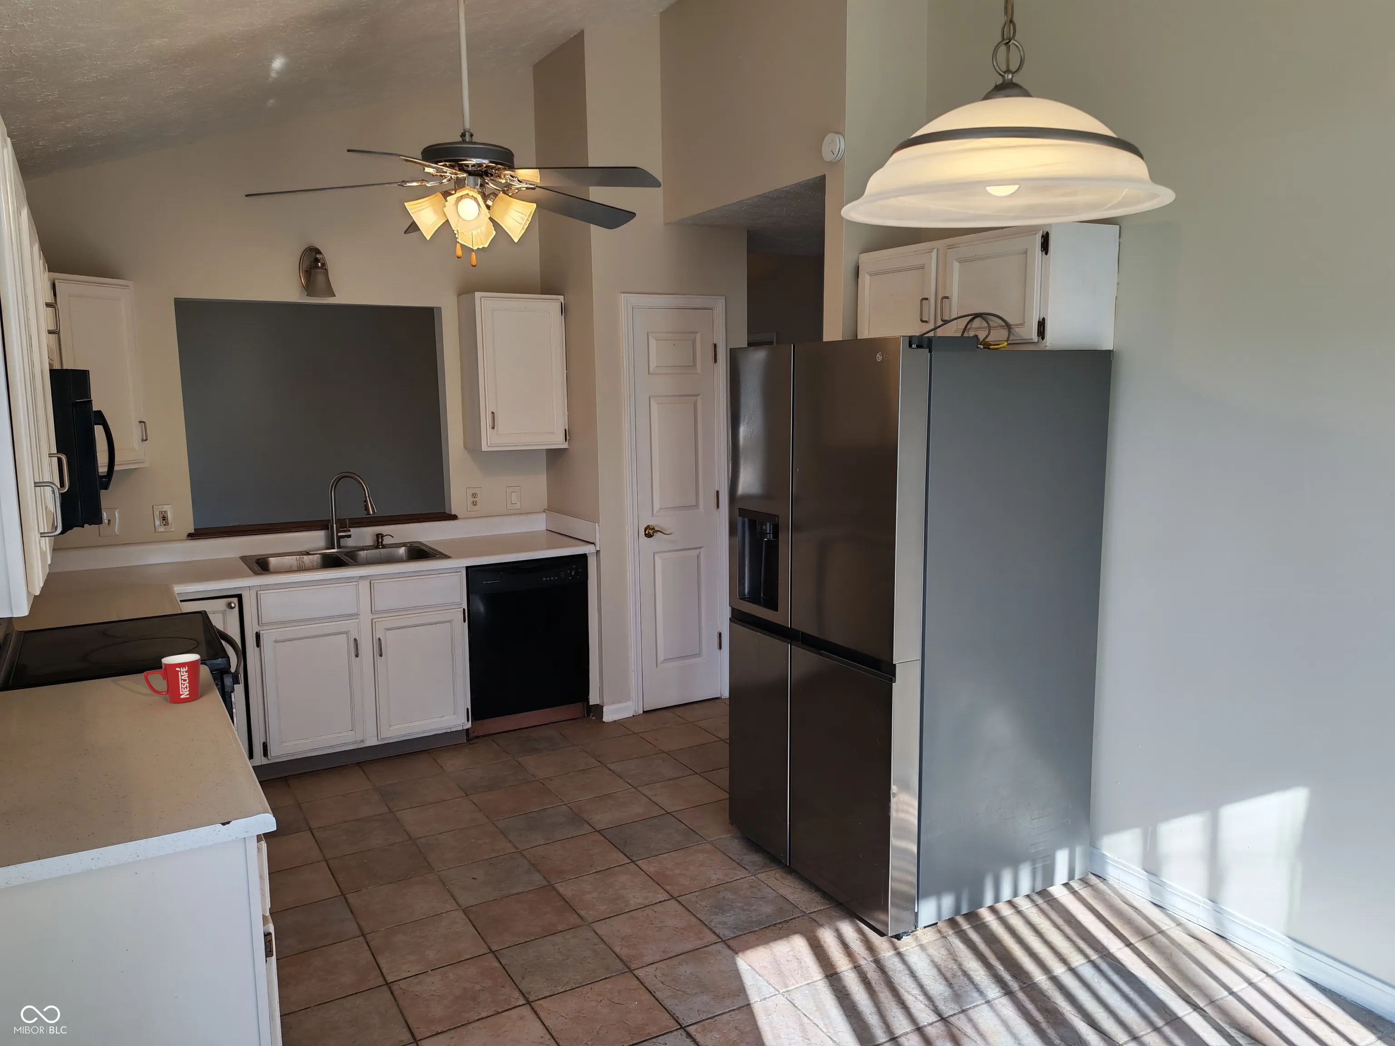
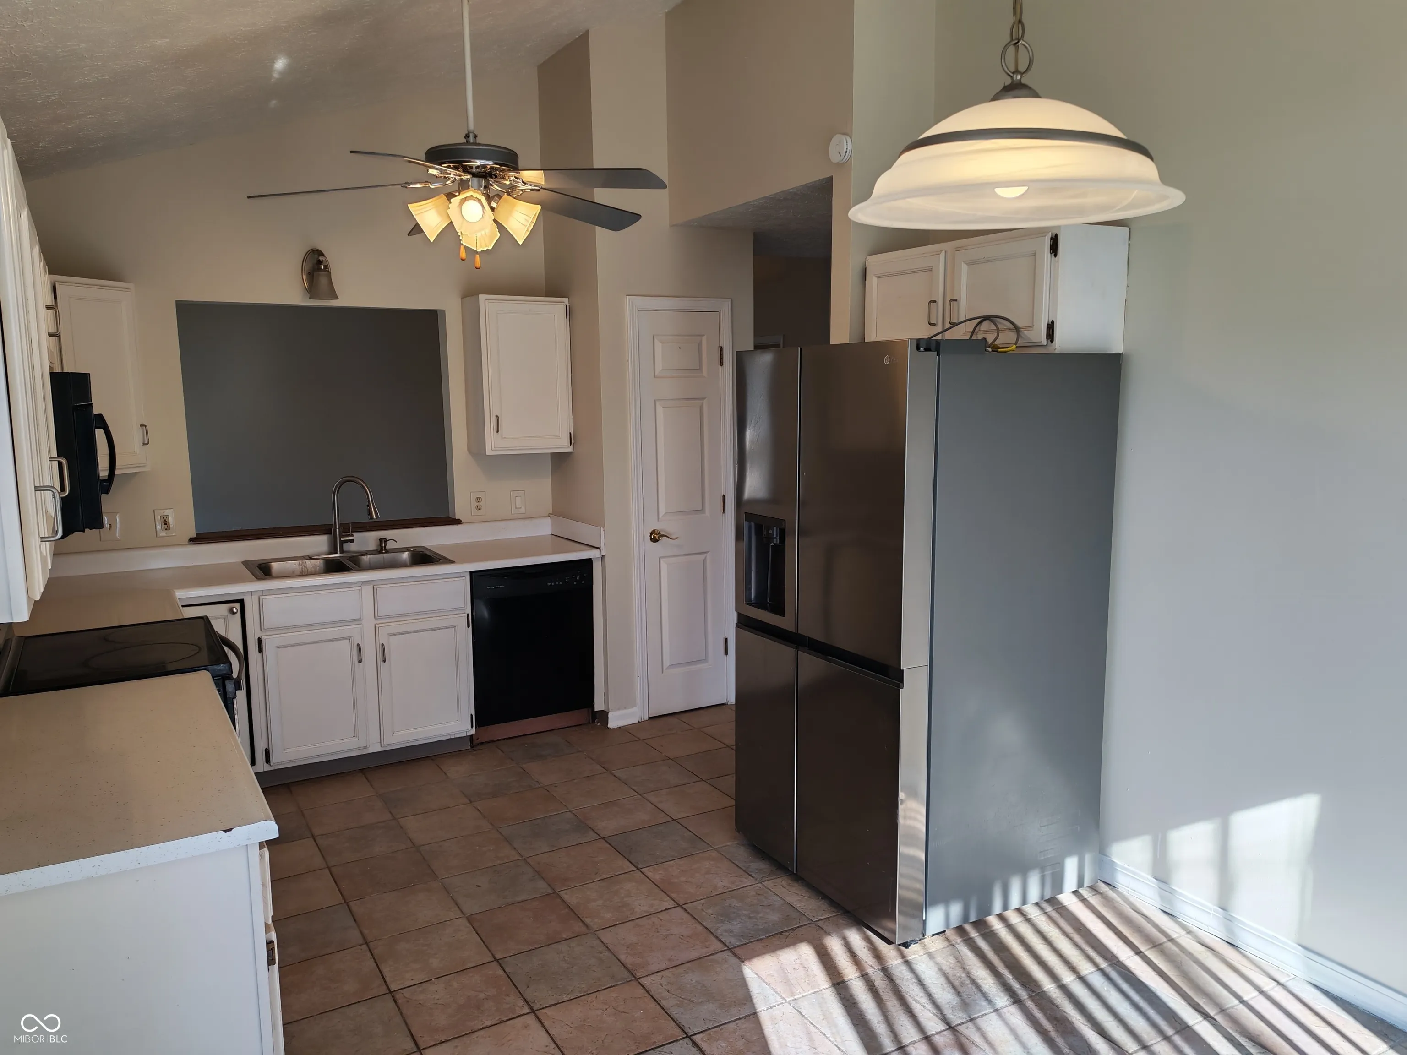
- mug (172, 680)
